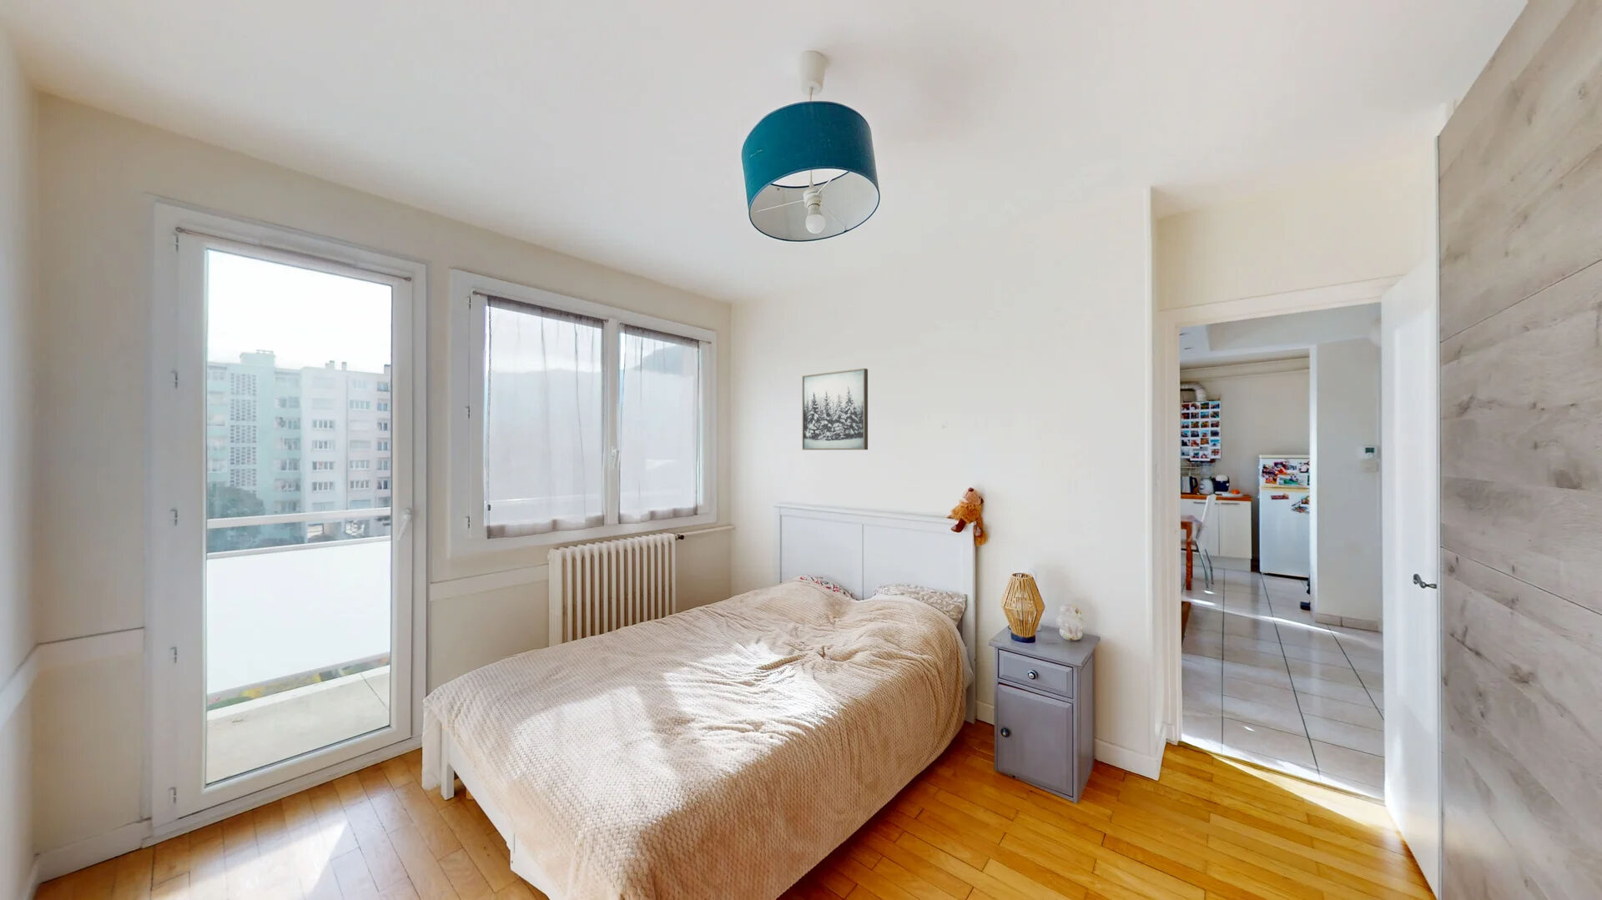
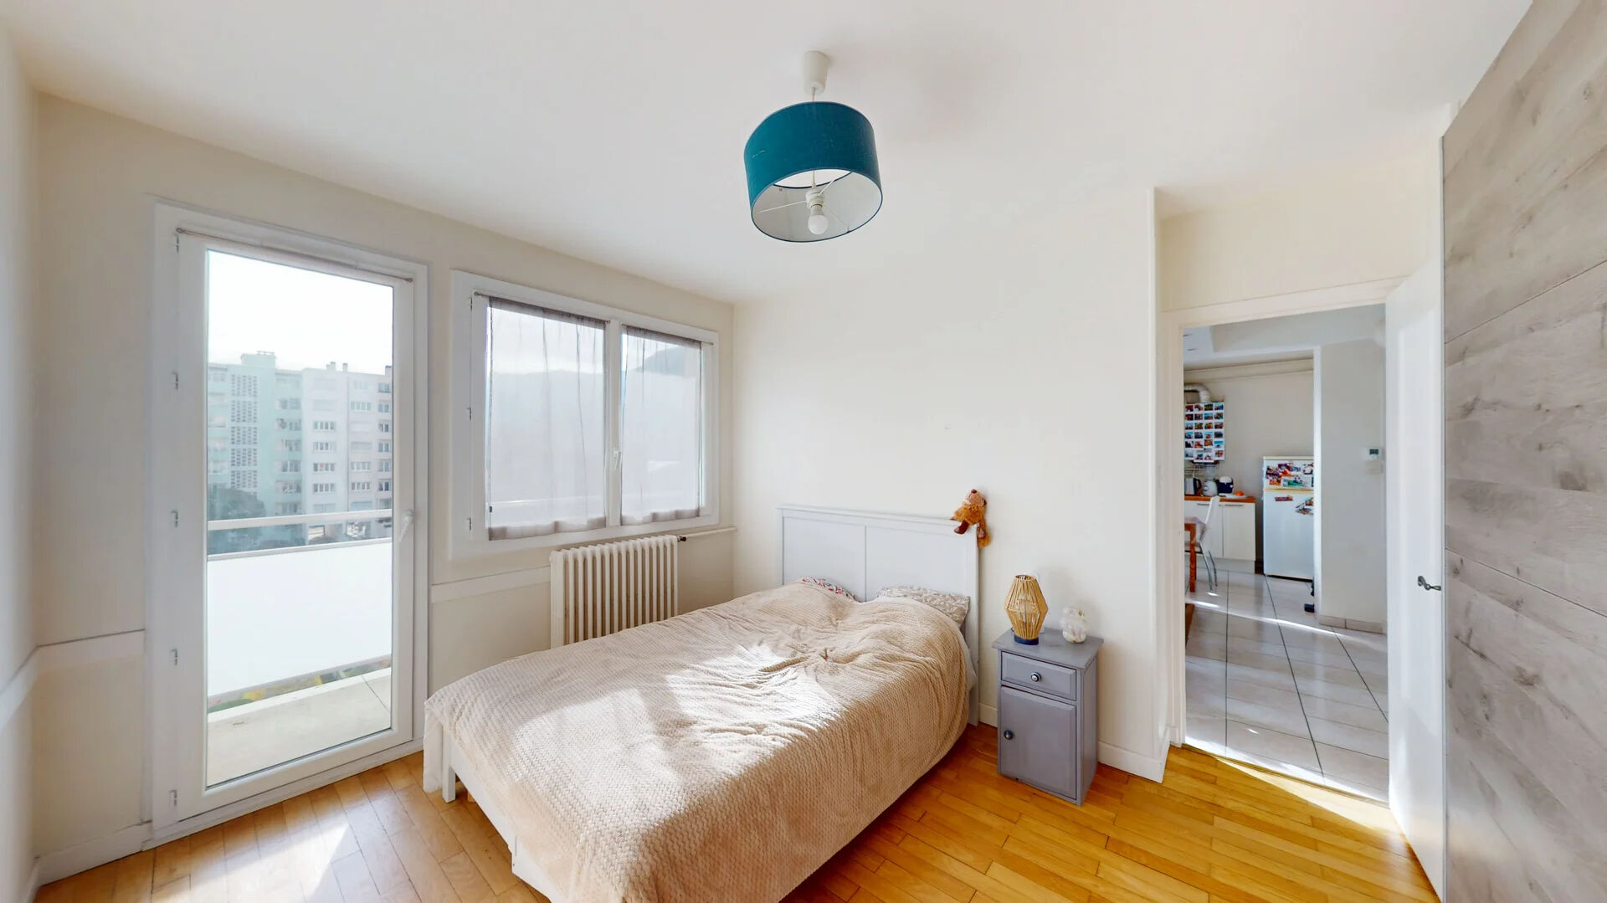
- wall art (834, 410)
